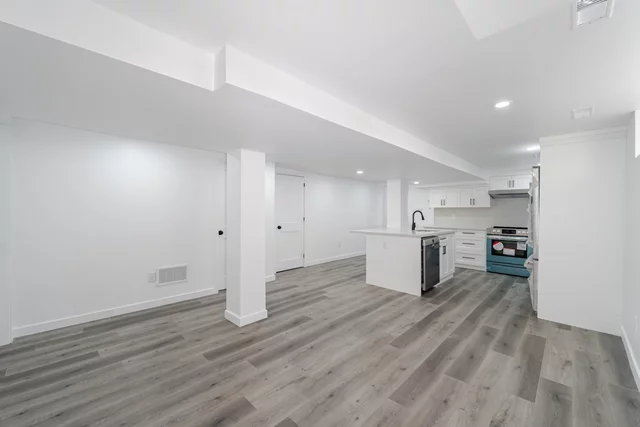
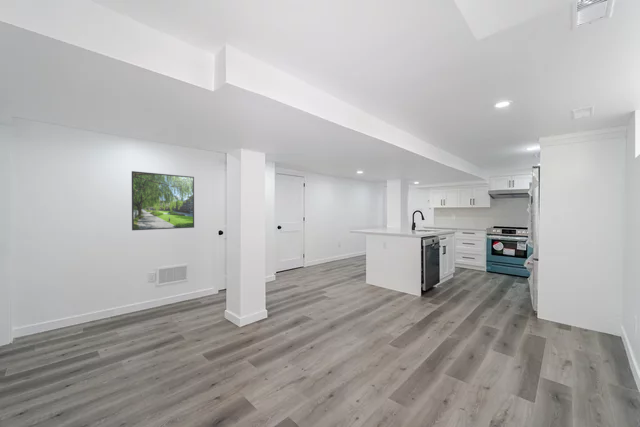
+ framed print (165, 201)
